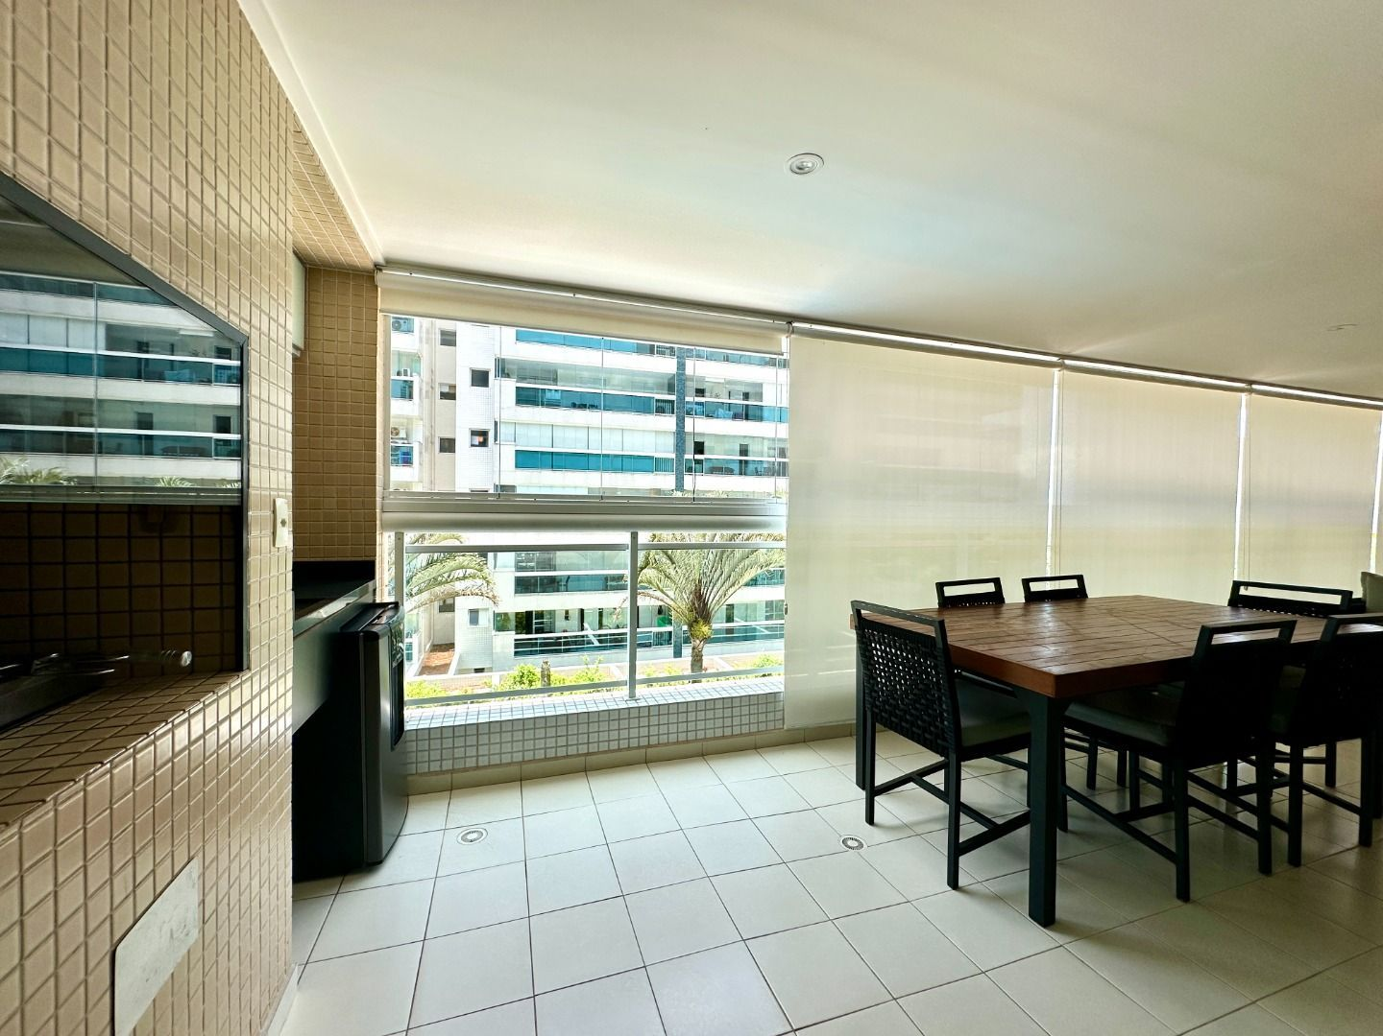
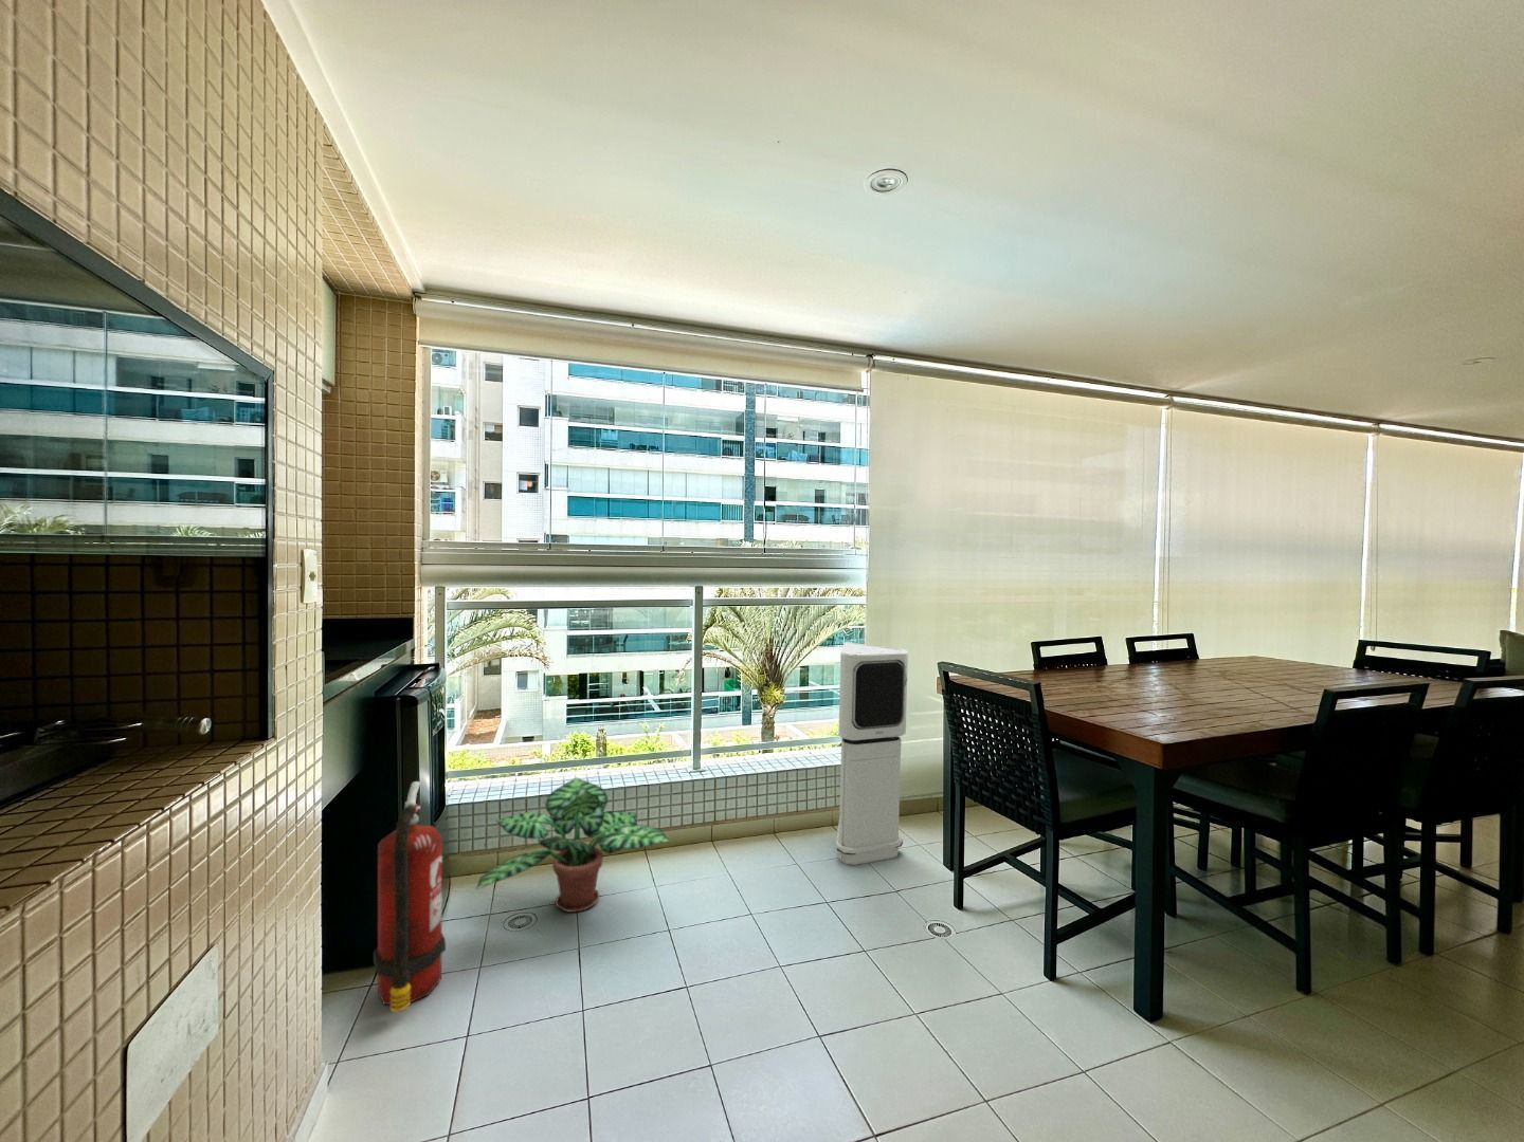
+ air purifier (860, 746)
+ potted plant (576, 836)
+ fire extinguisher (408, 895)
